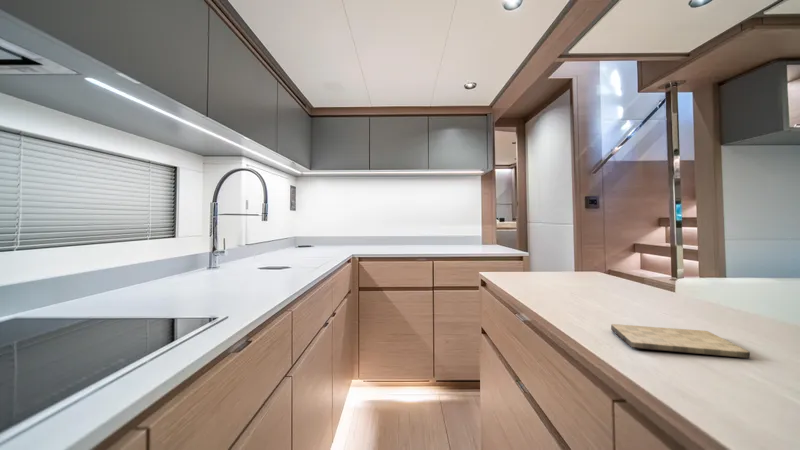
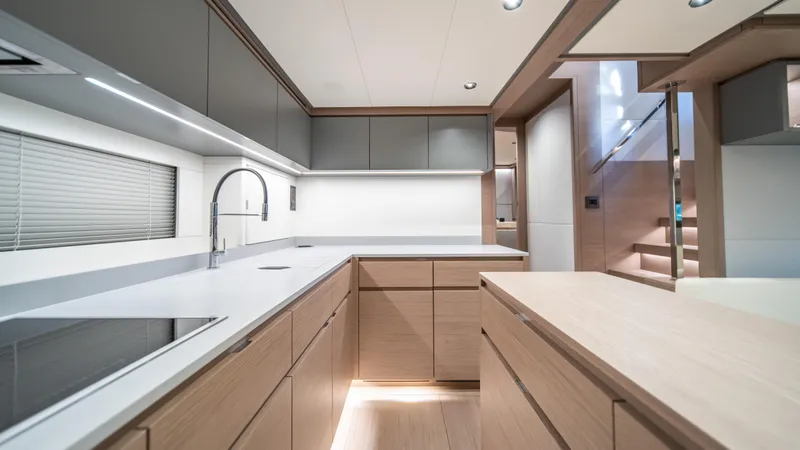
- cutting board (671, 338)
